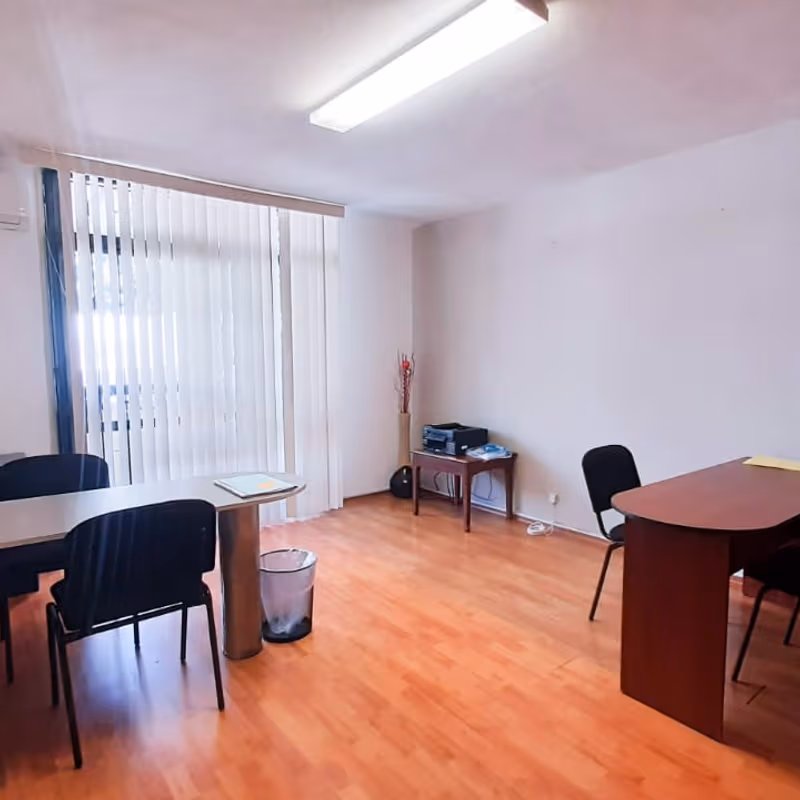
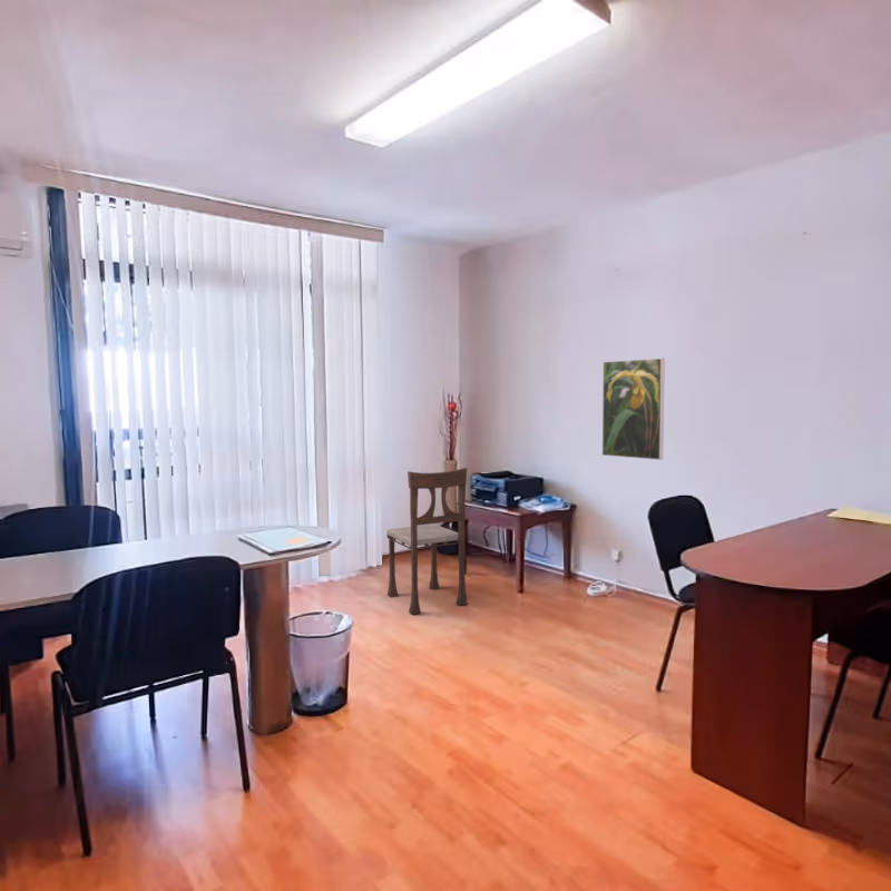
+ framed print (631, 409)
+ dining chair (424, 533)
